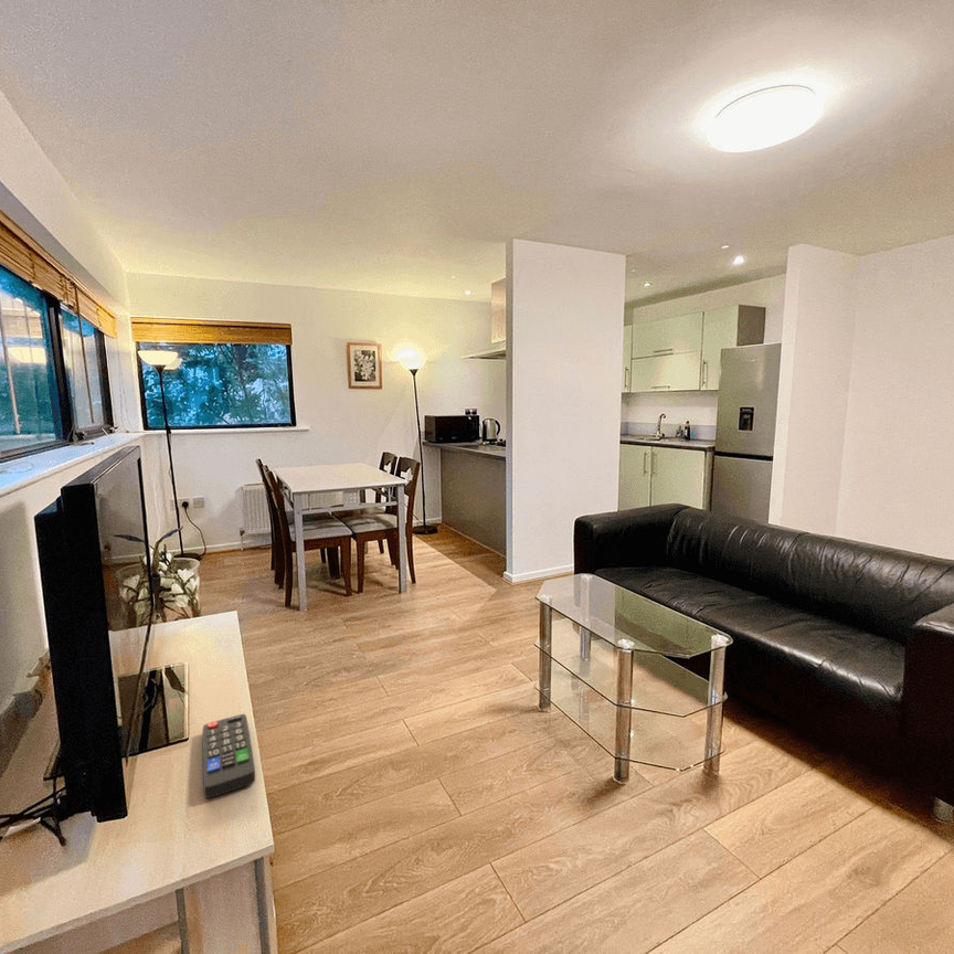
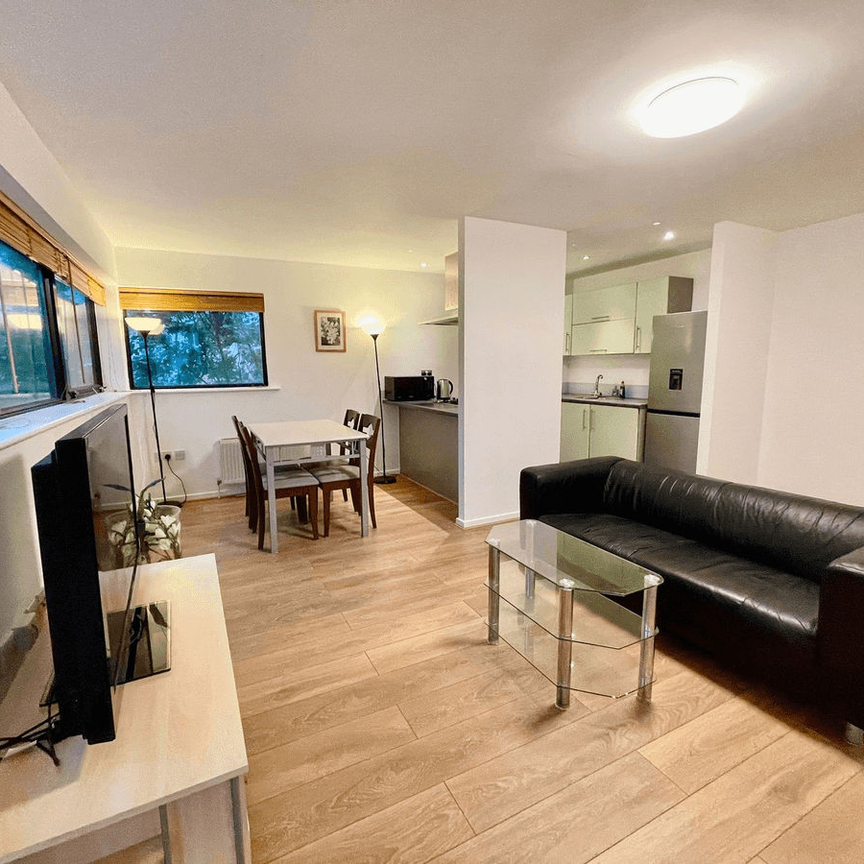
- remote control (226, 751)
